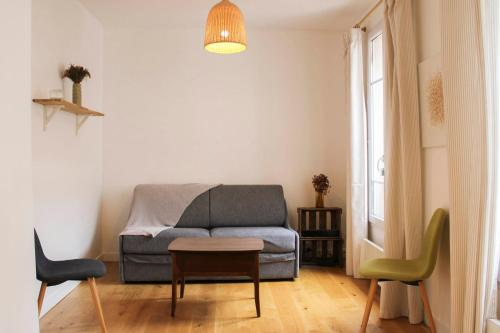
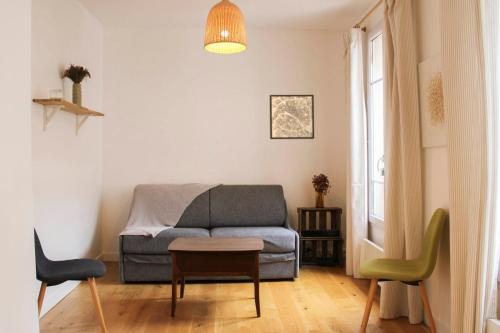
+ wall art (291, 116)
